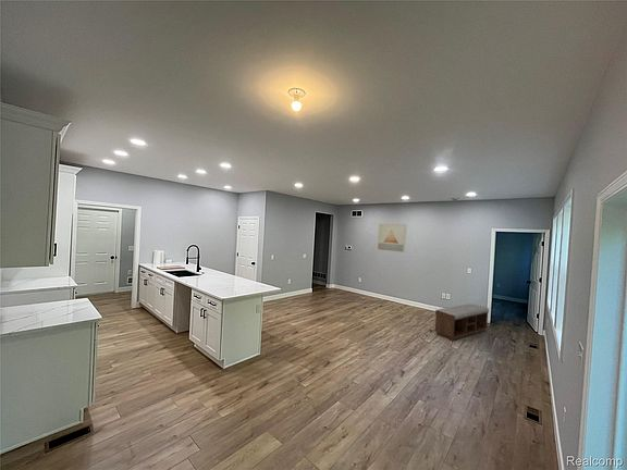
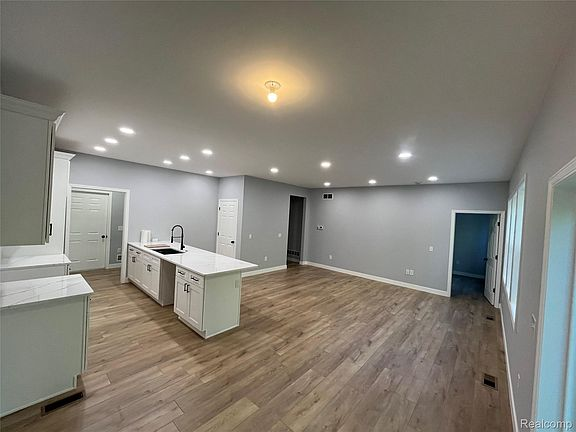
- bench (463, 320)
- wall art (391, 237)
